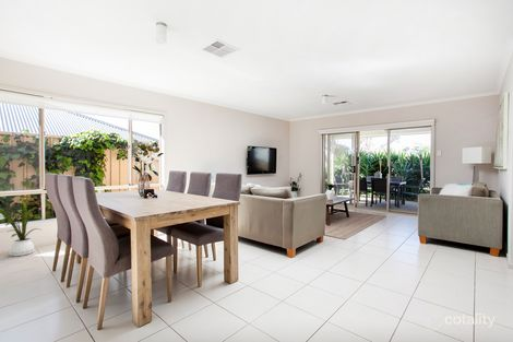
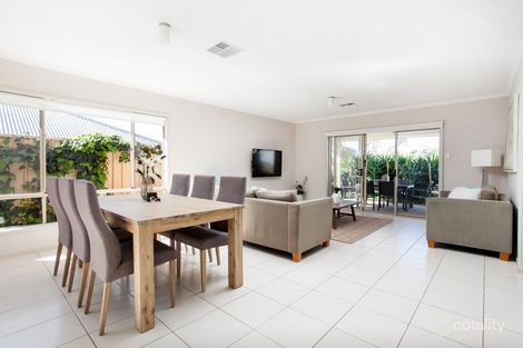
- house plant (19, 225)
